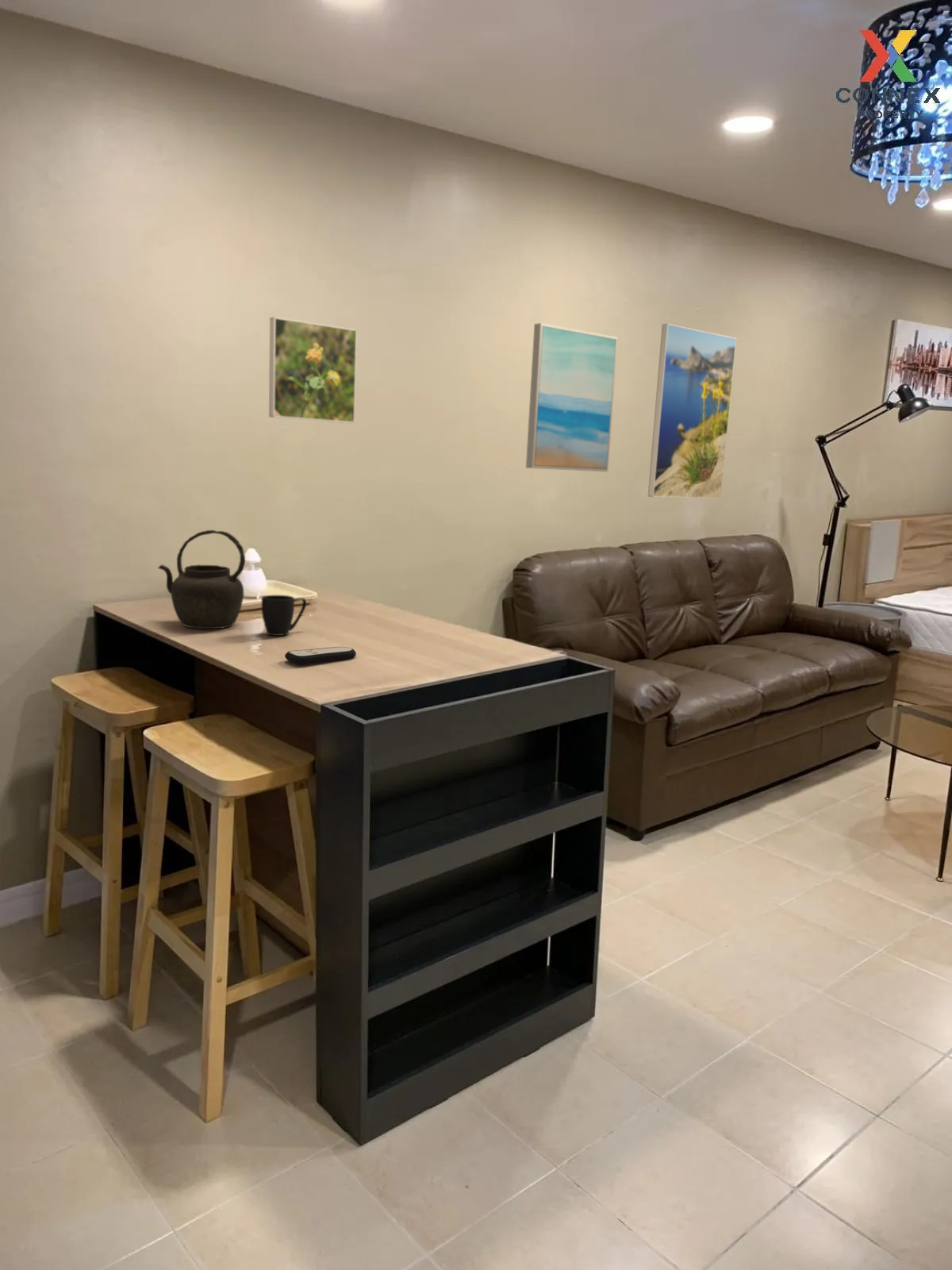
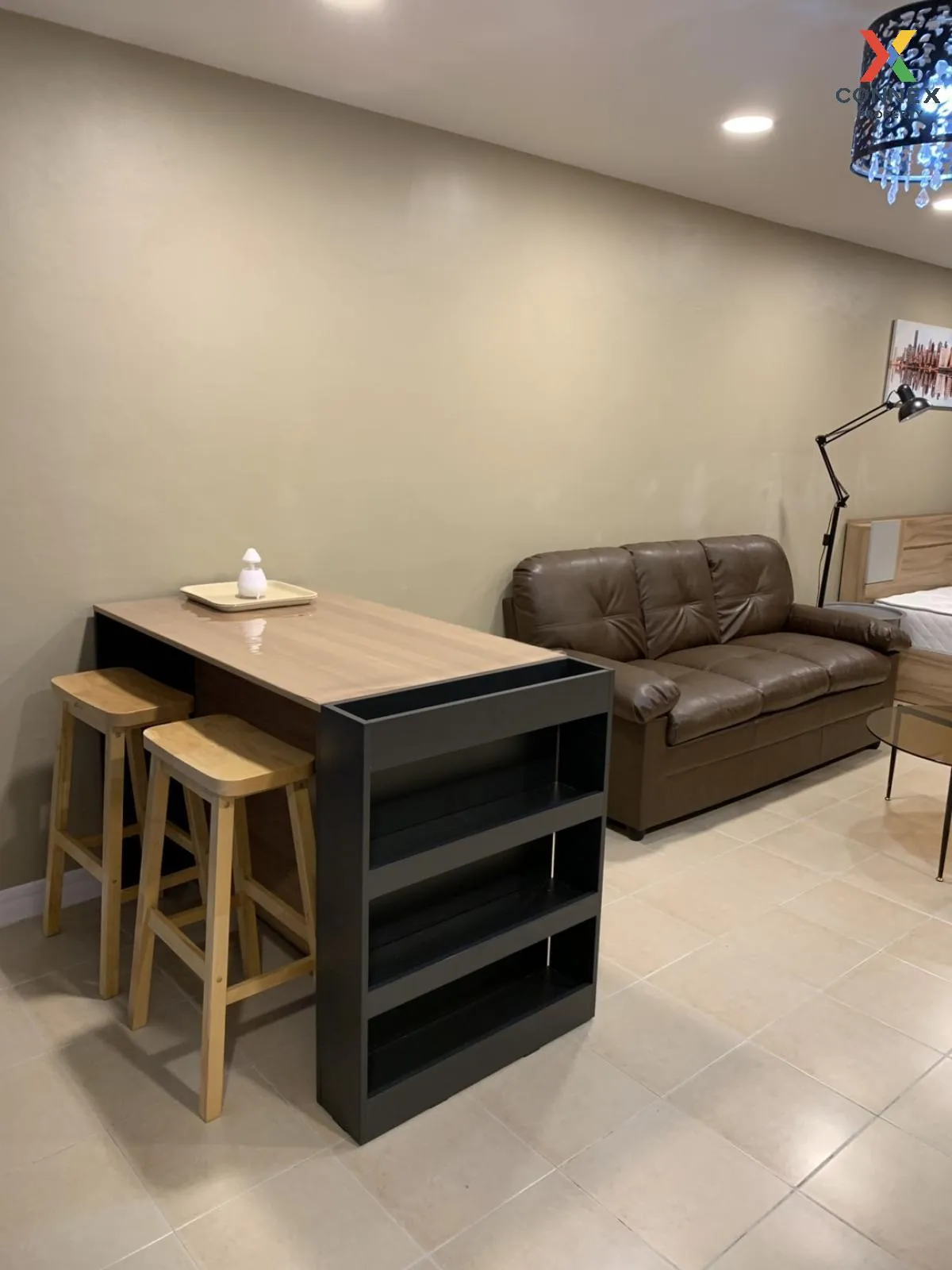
- wall art (573, 401)
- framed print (313, 372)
- mug (284, 614)
- kettle (201, 577)
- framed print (693, 415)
- remote control (321, 654)
